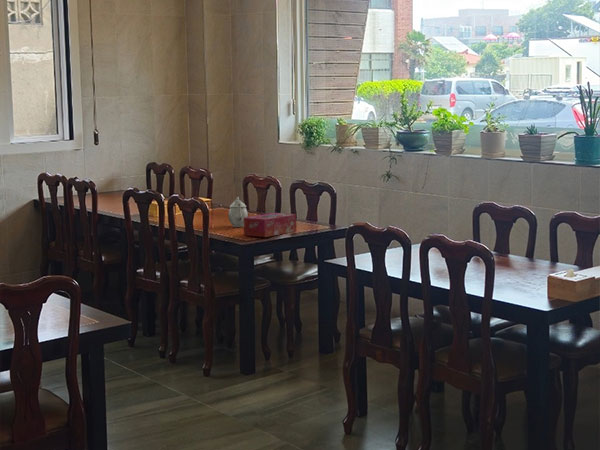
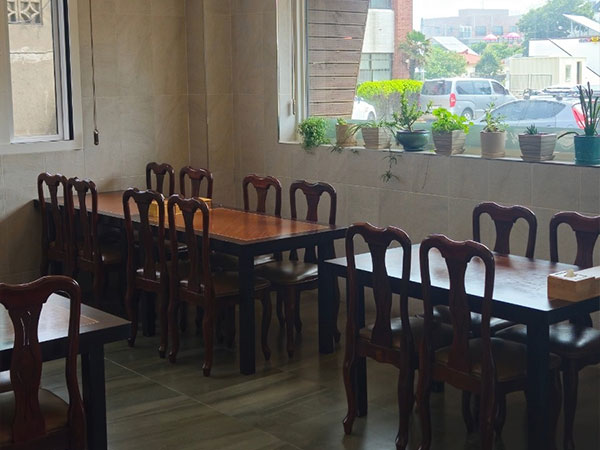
- teapot (238, 211)
- tissue box (270, 224)
